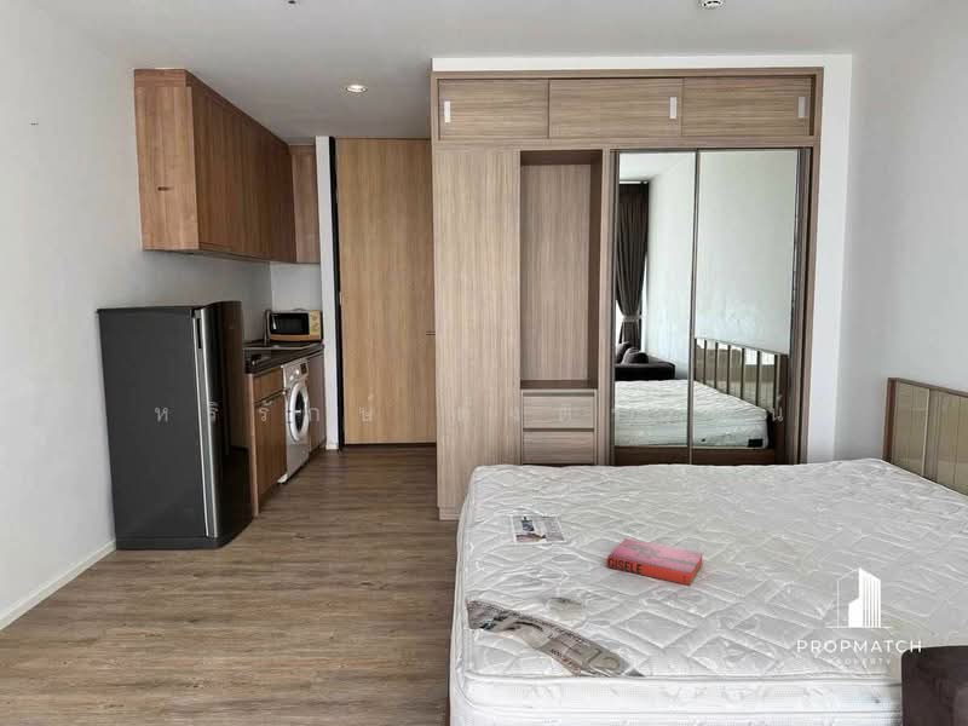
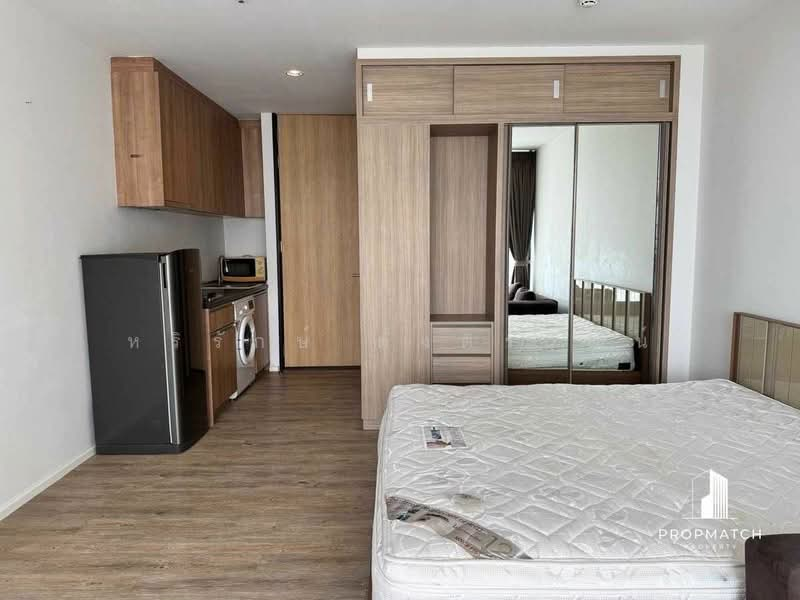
- hardback book (655, 560)
